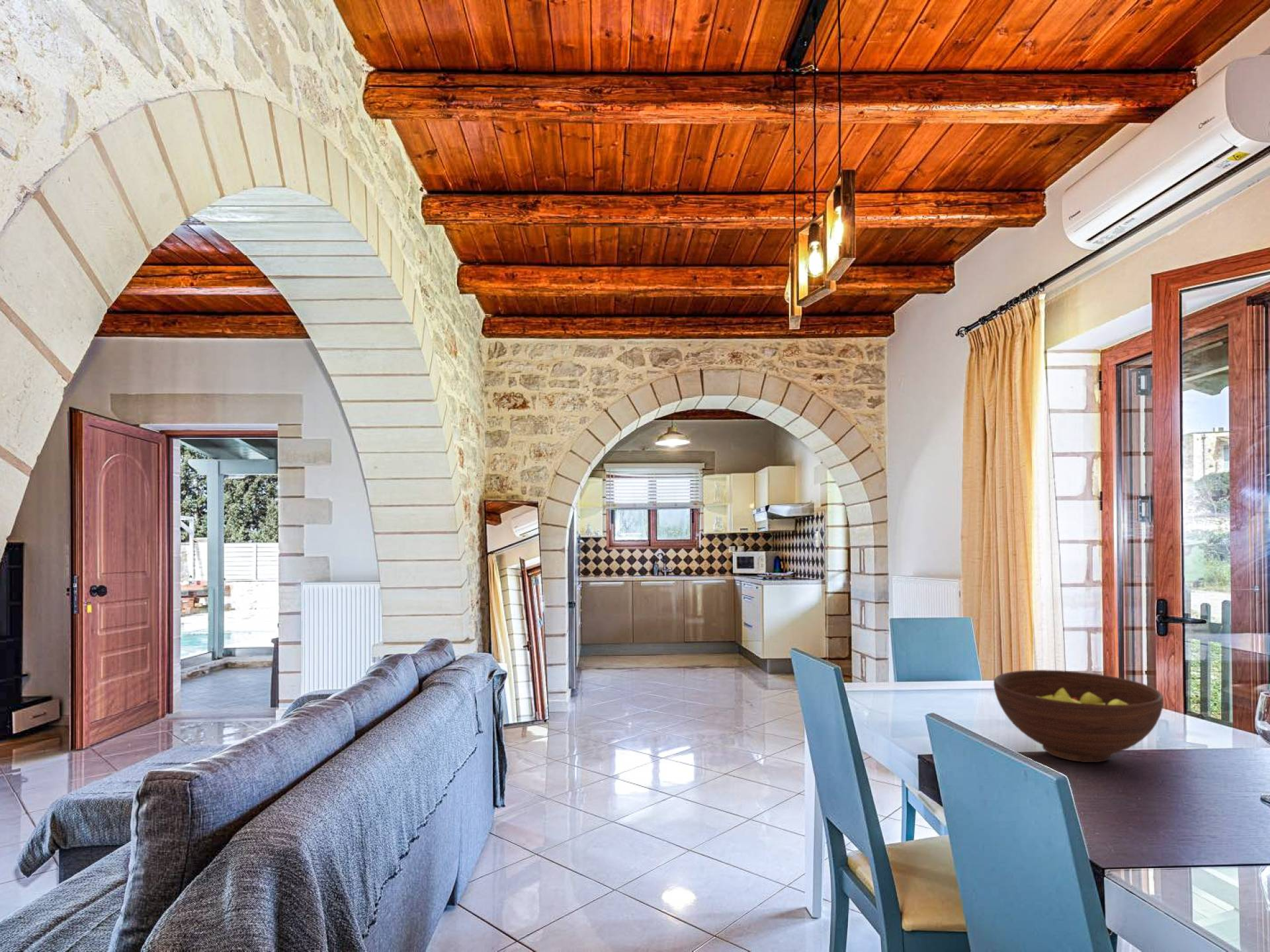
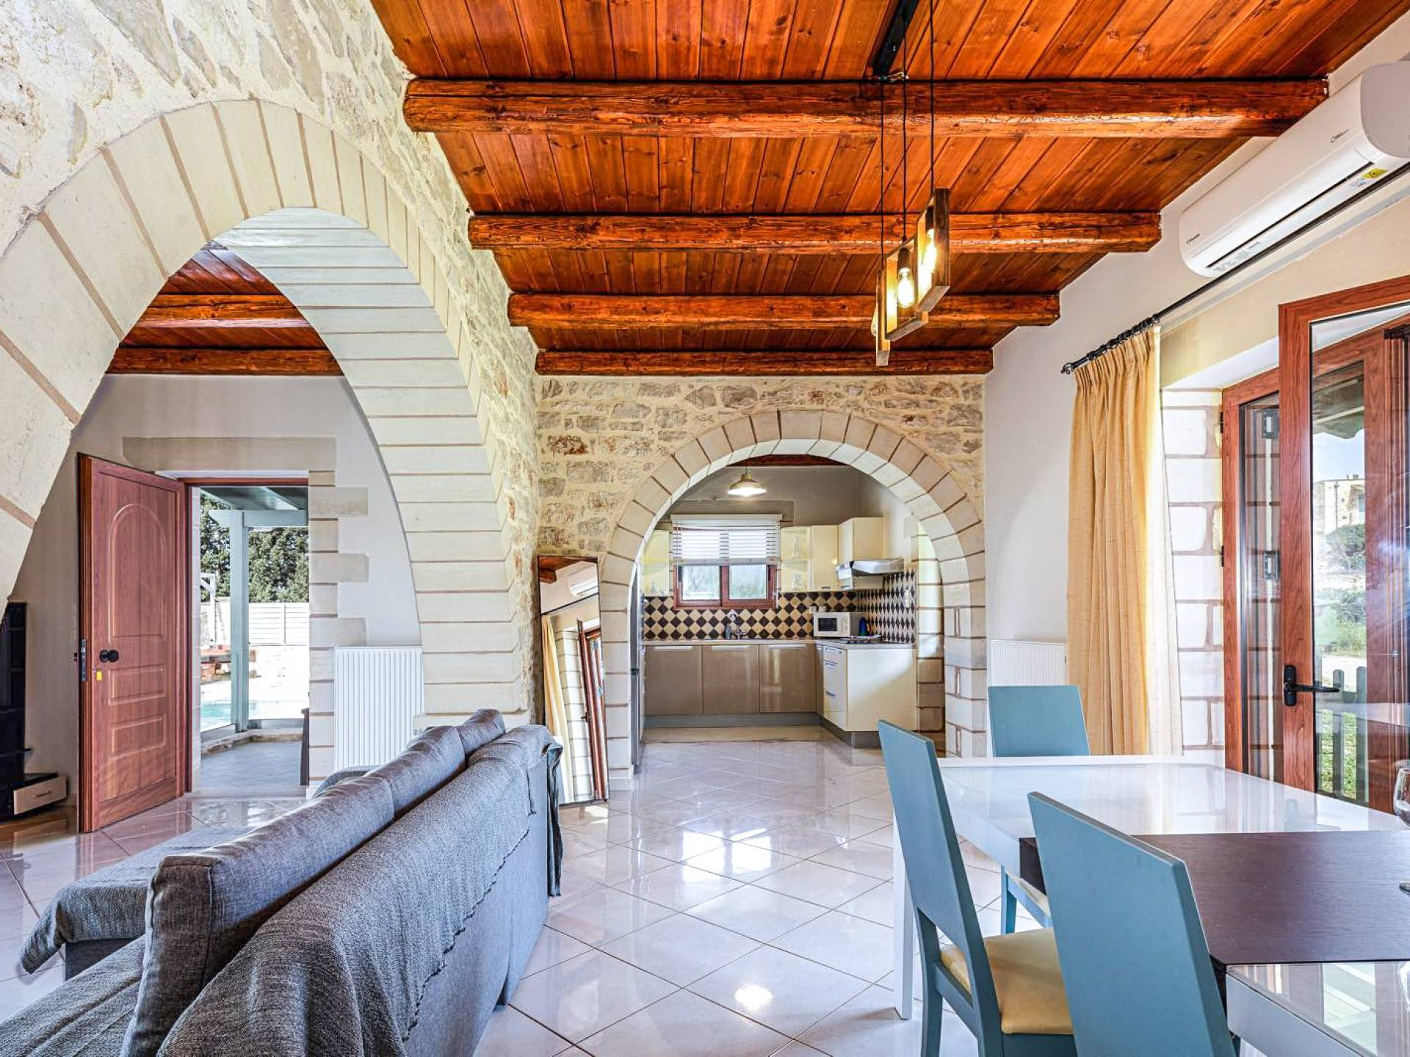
- fruit bowl (1075, 720)
